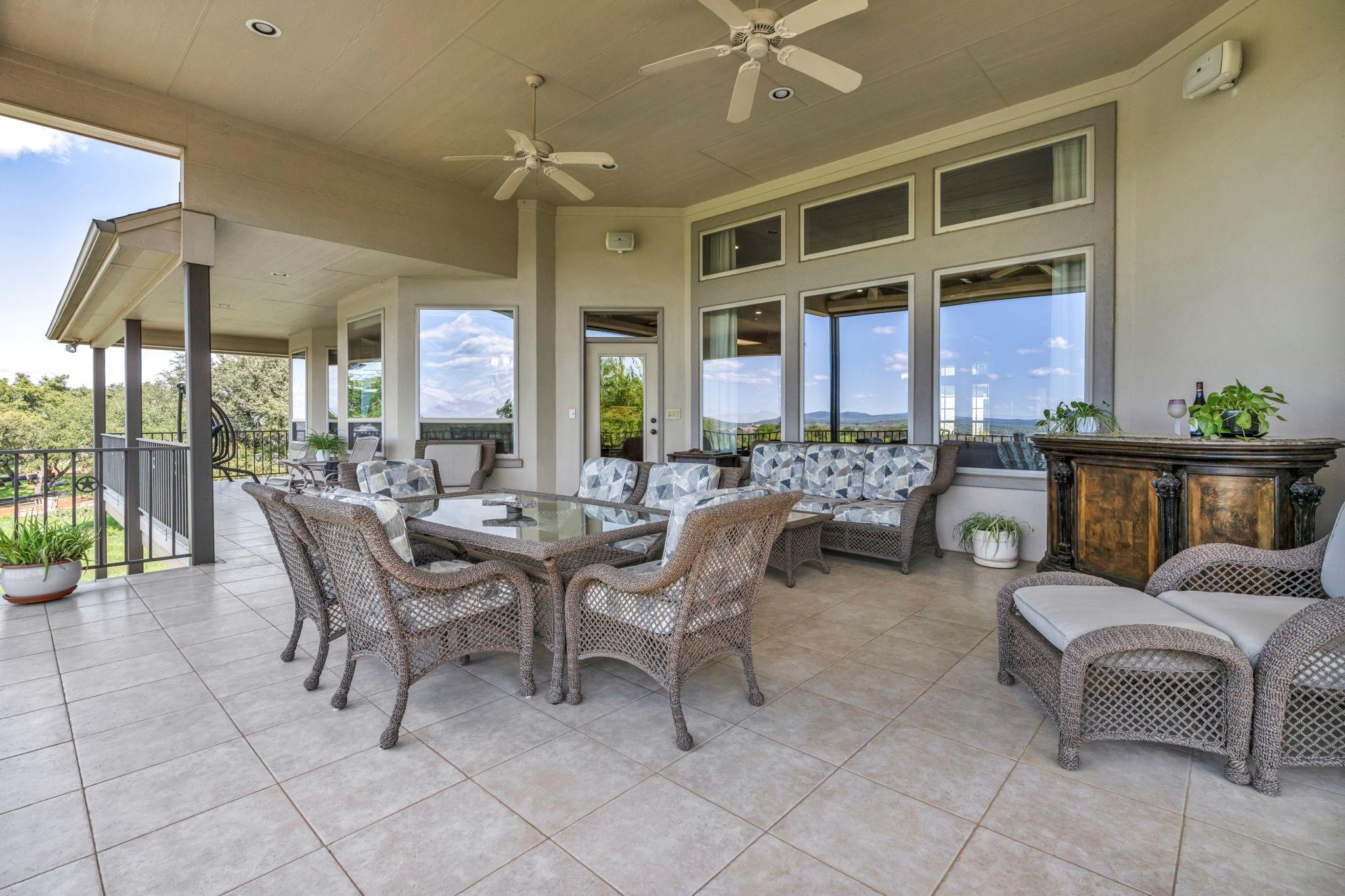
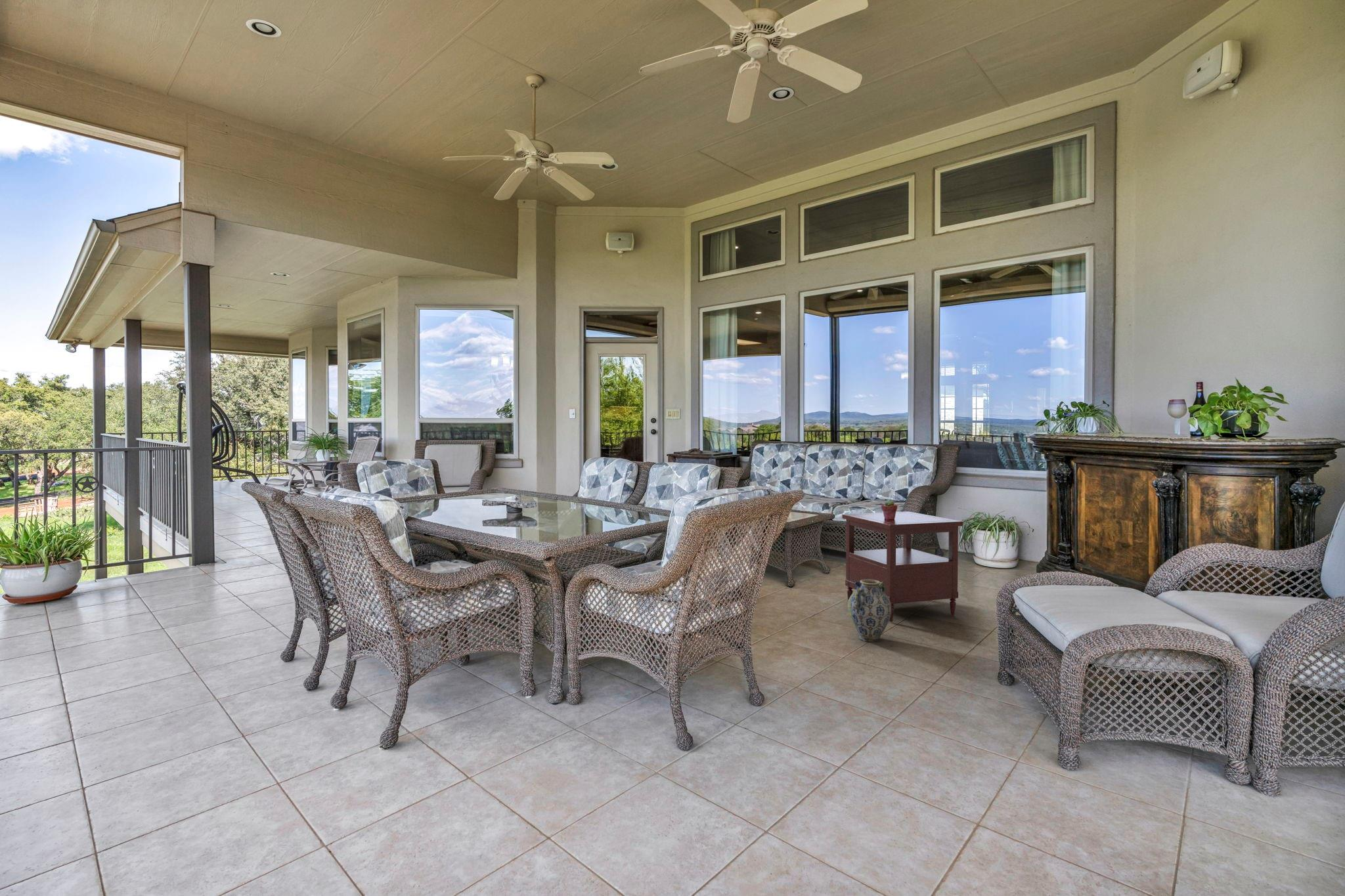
+ potted succulent (889, 509)
+ side table (899, 563)
+ ceramic jug (869, 610)
